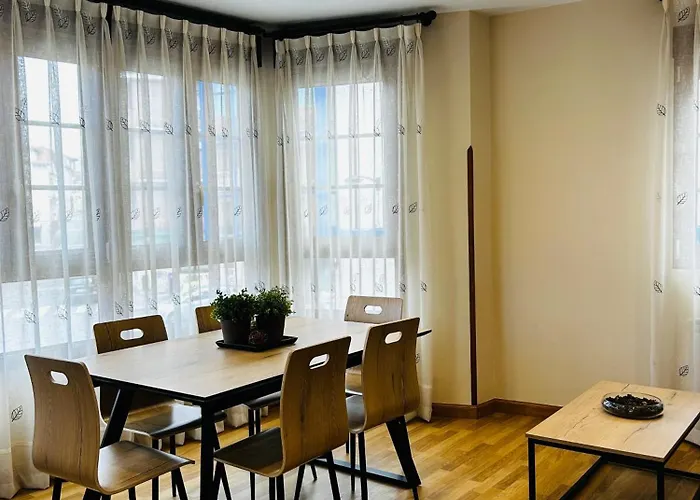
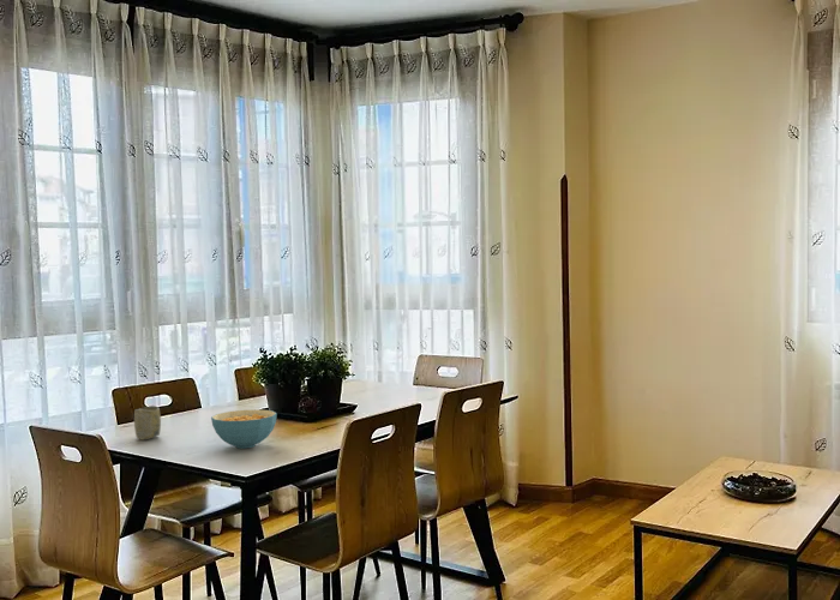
+ cup (146, 422)
+ cereal bowl (244, 430)
